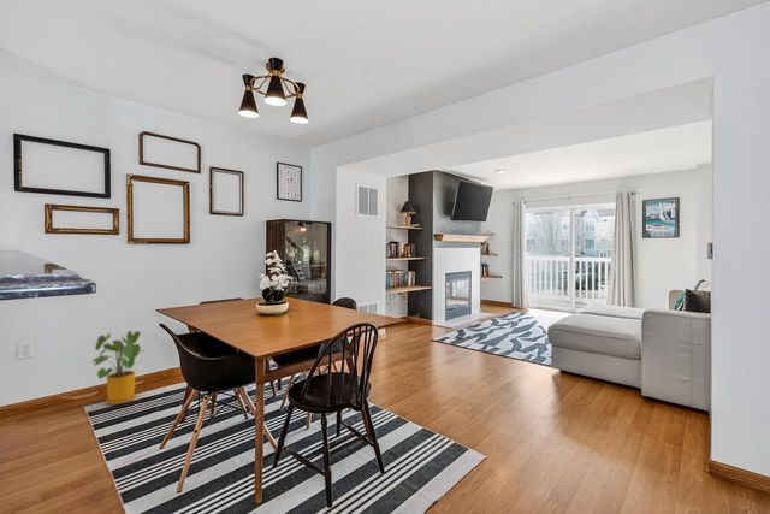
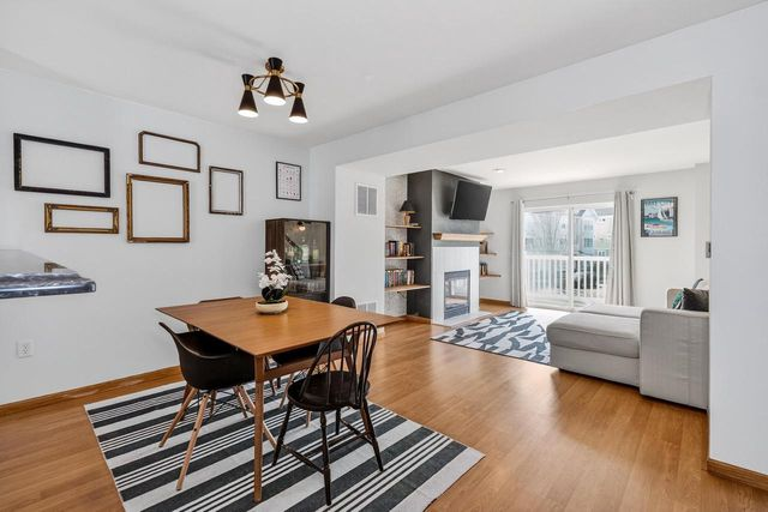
- house plant (118, 367)
